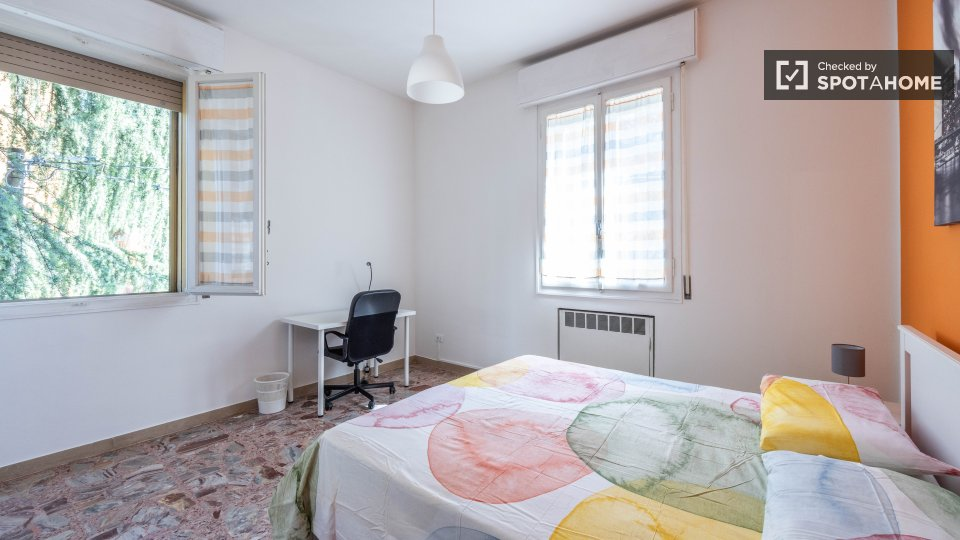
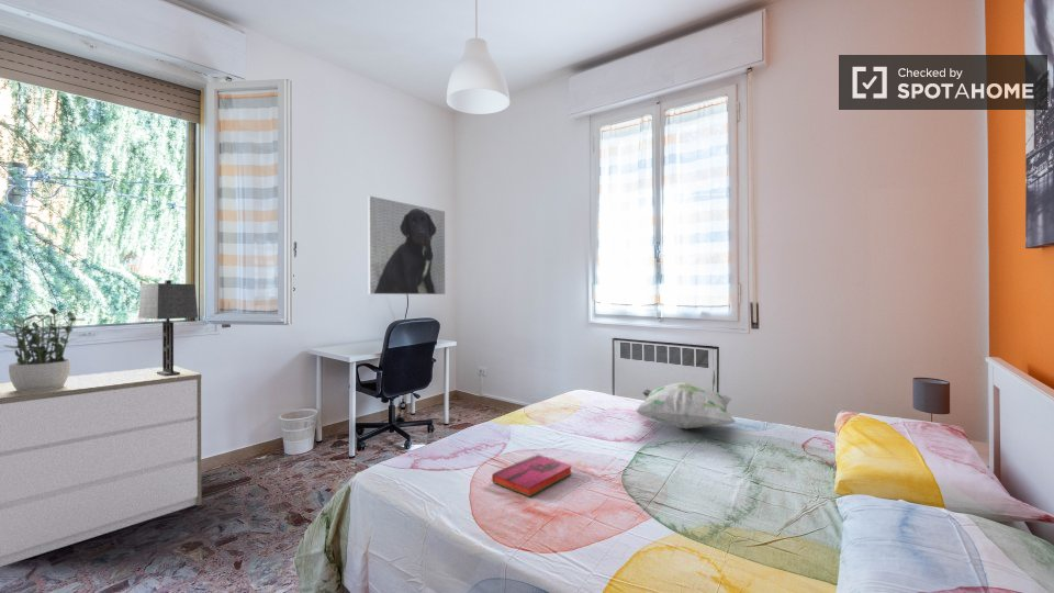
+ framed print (410, 249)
+ potted plant (44, 347)
+ decorative pillow (683, 404)
+ table lamp (167, 326)
+ hardback book (532, 473)
+ dresser (96, 449)
